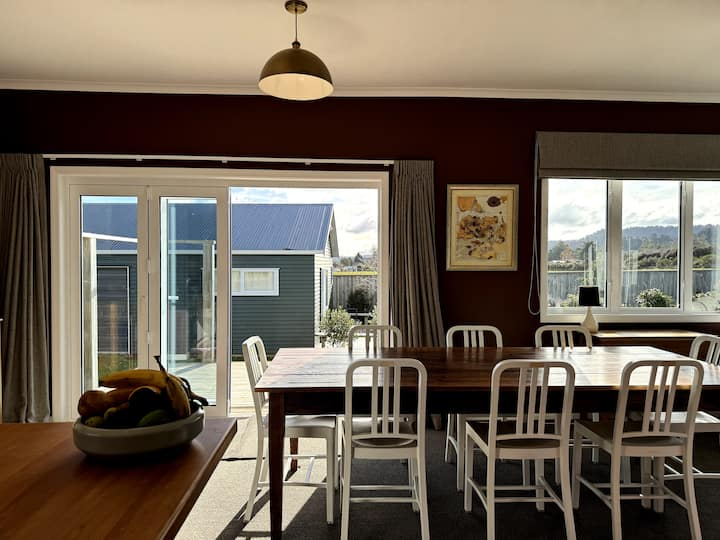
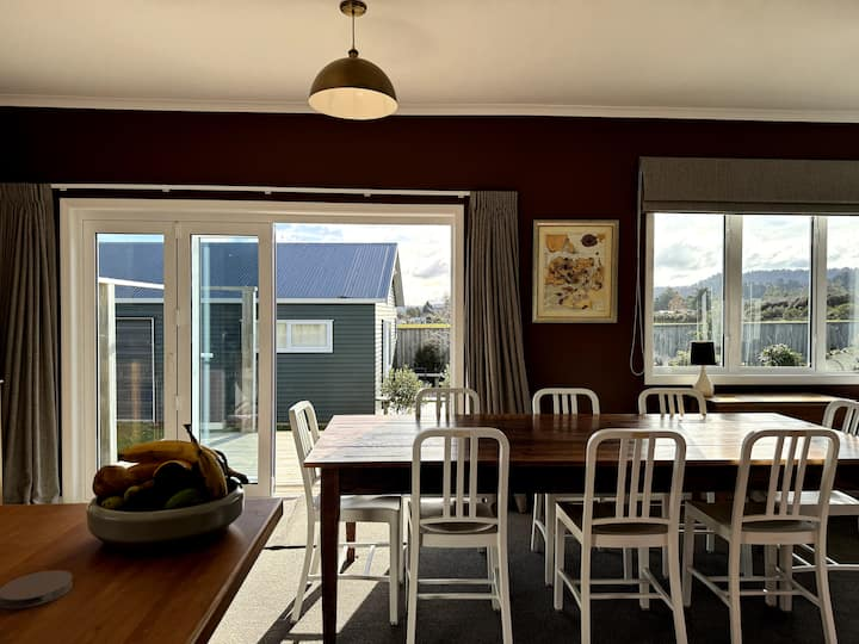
+ coaster (36, 588)
